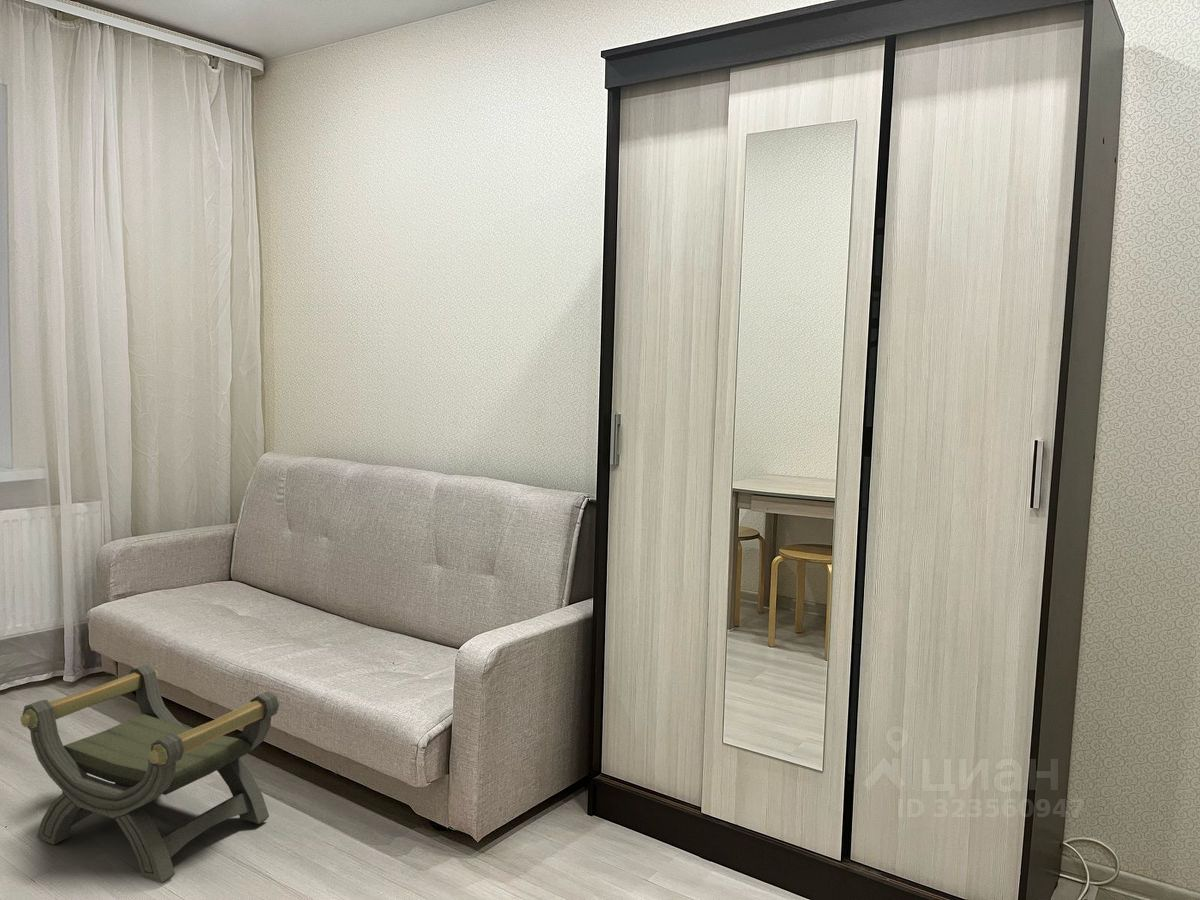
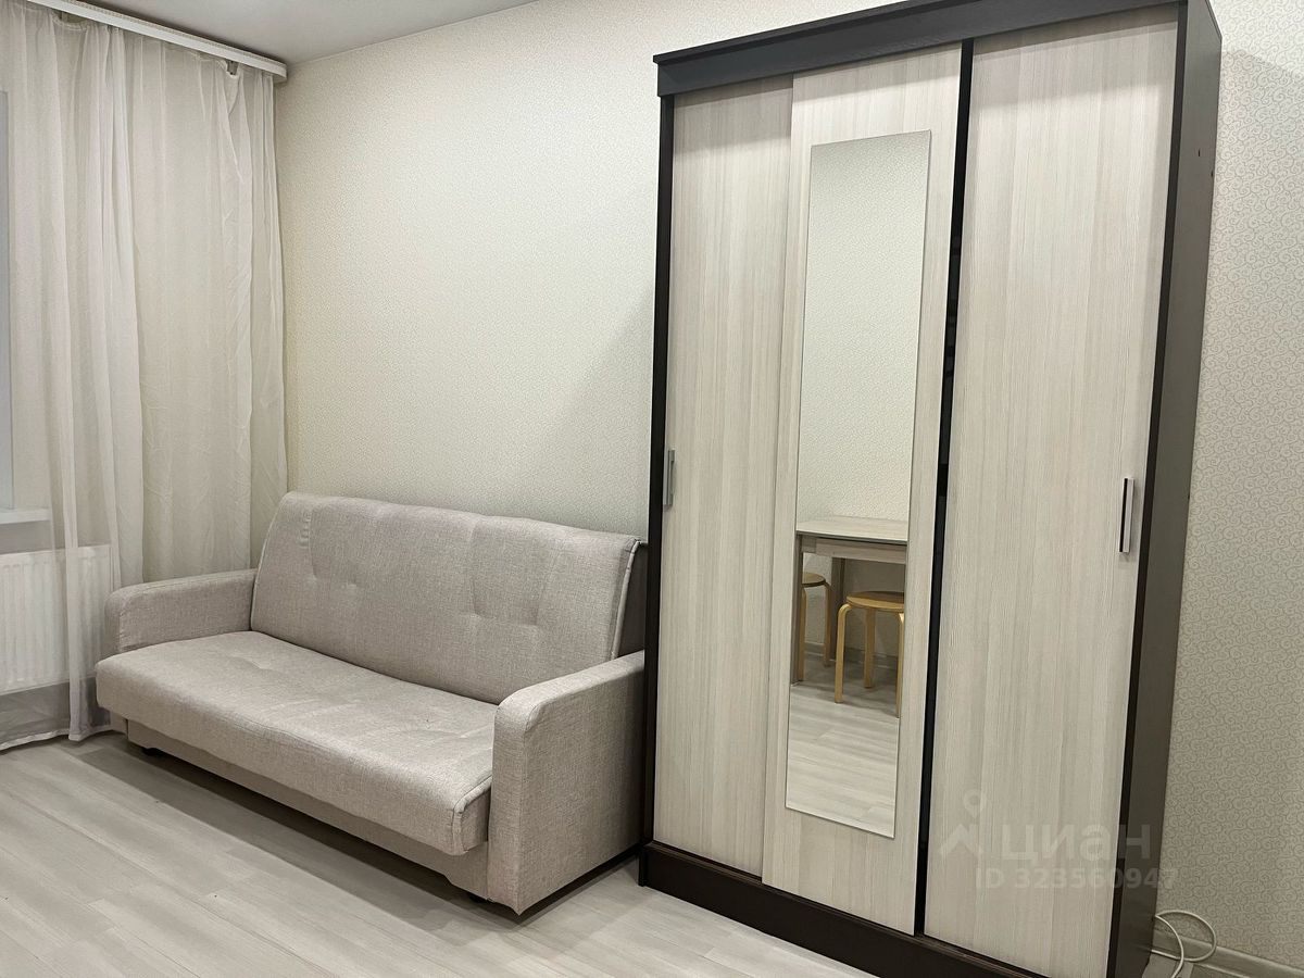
- stool (155, 764)
